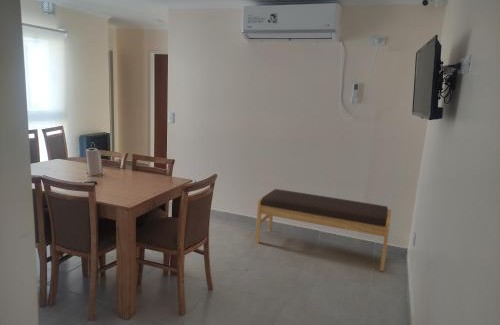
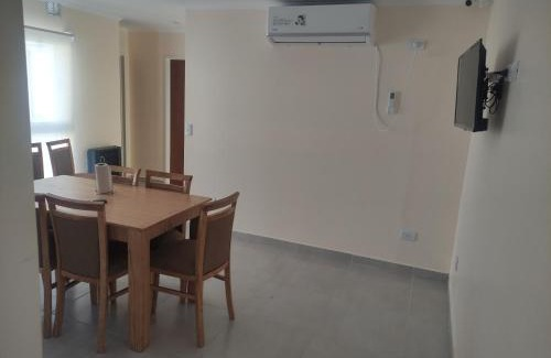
- bench (321, 224)
